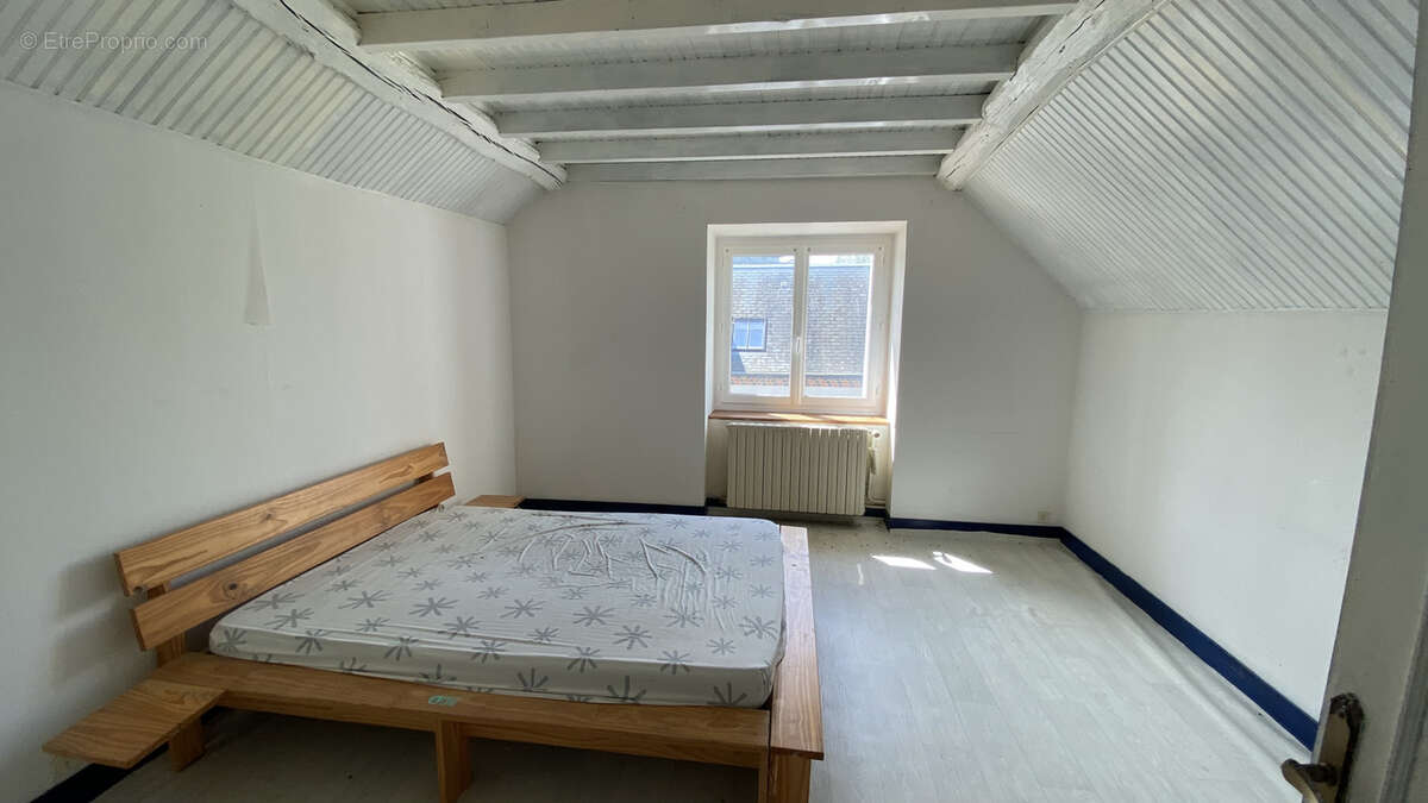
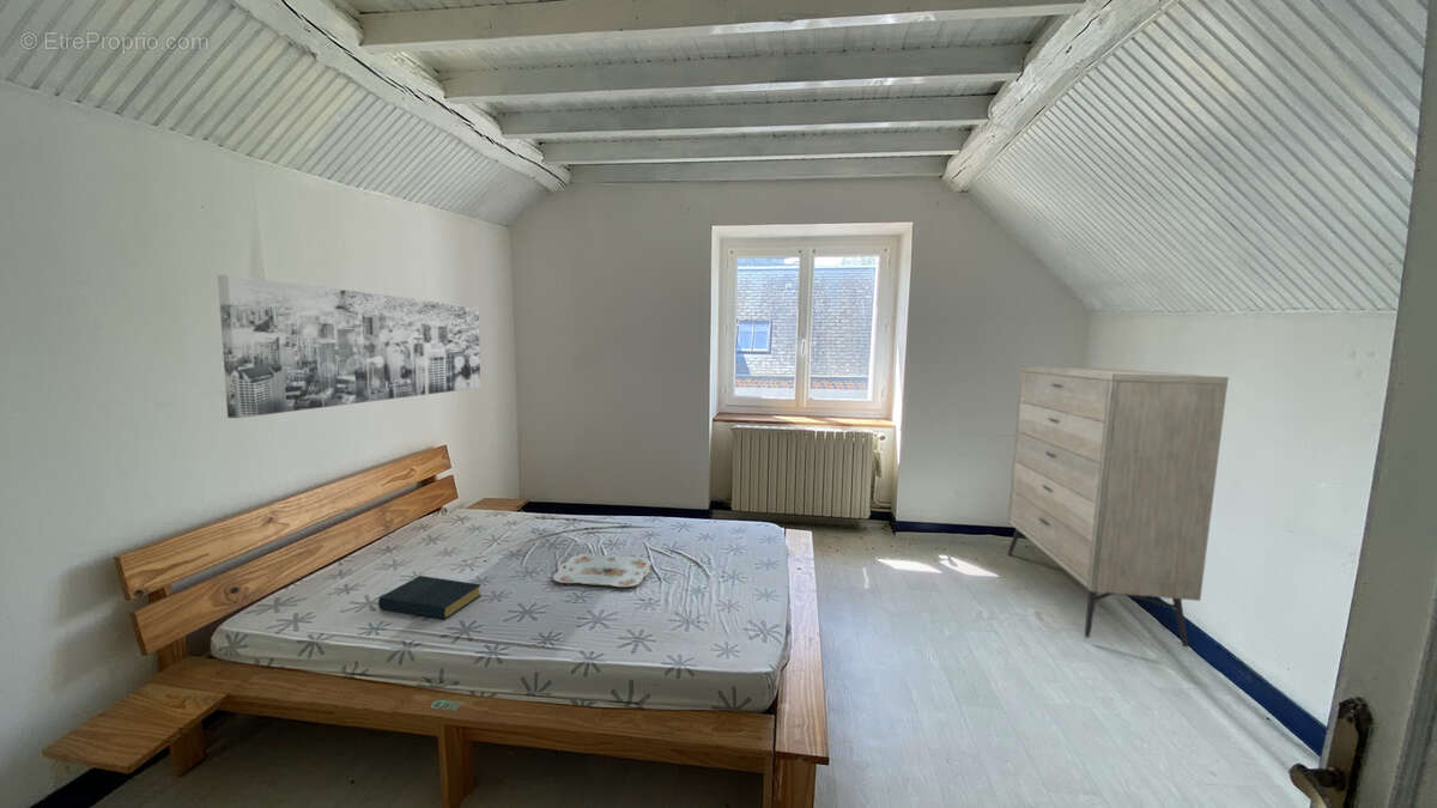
+ serving tray (604, 570)
+ dresser (1092, 485)
+ hardback book (431, 596)
+ wall art (386, 347)
